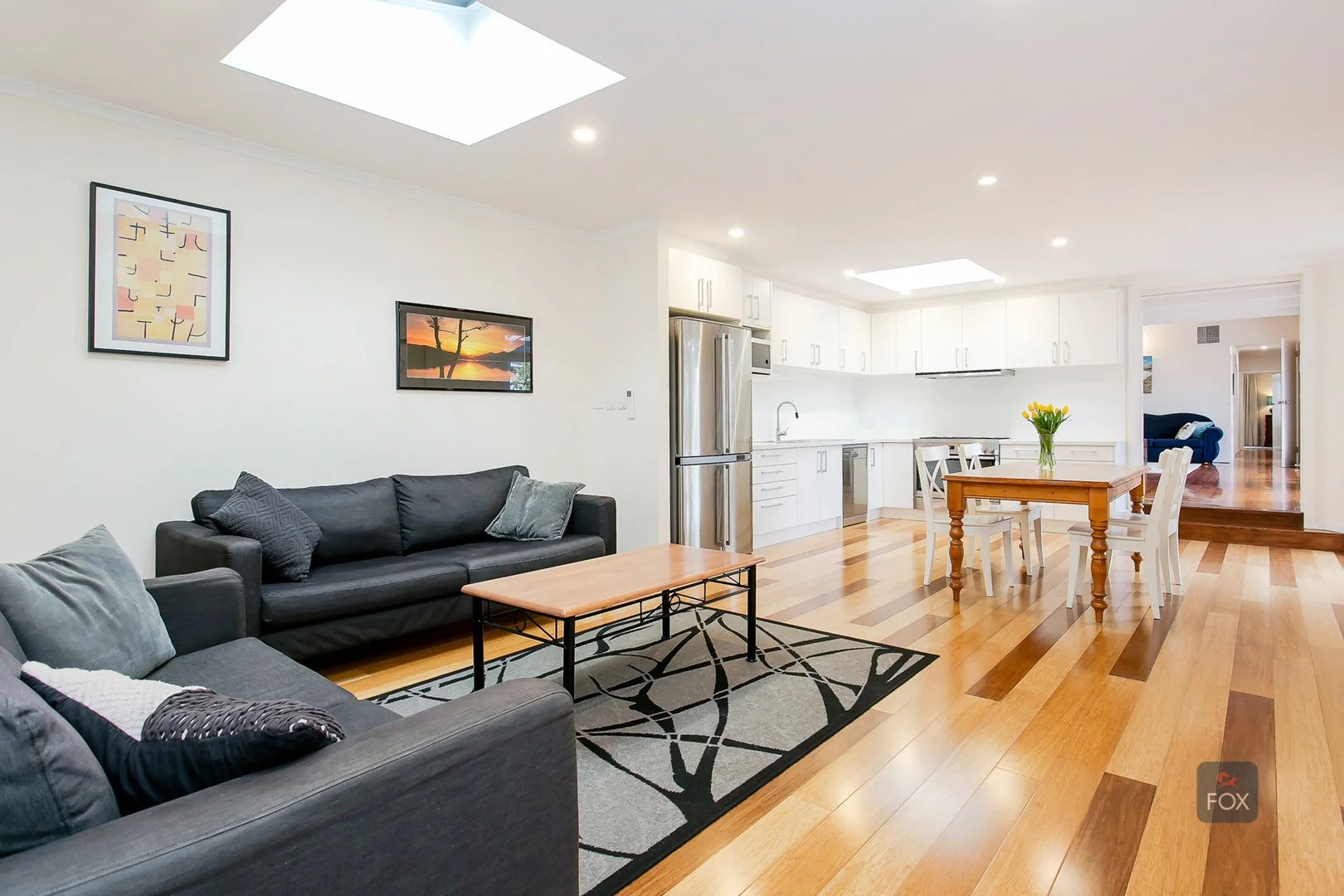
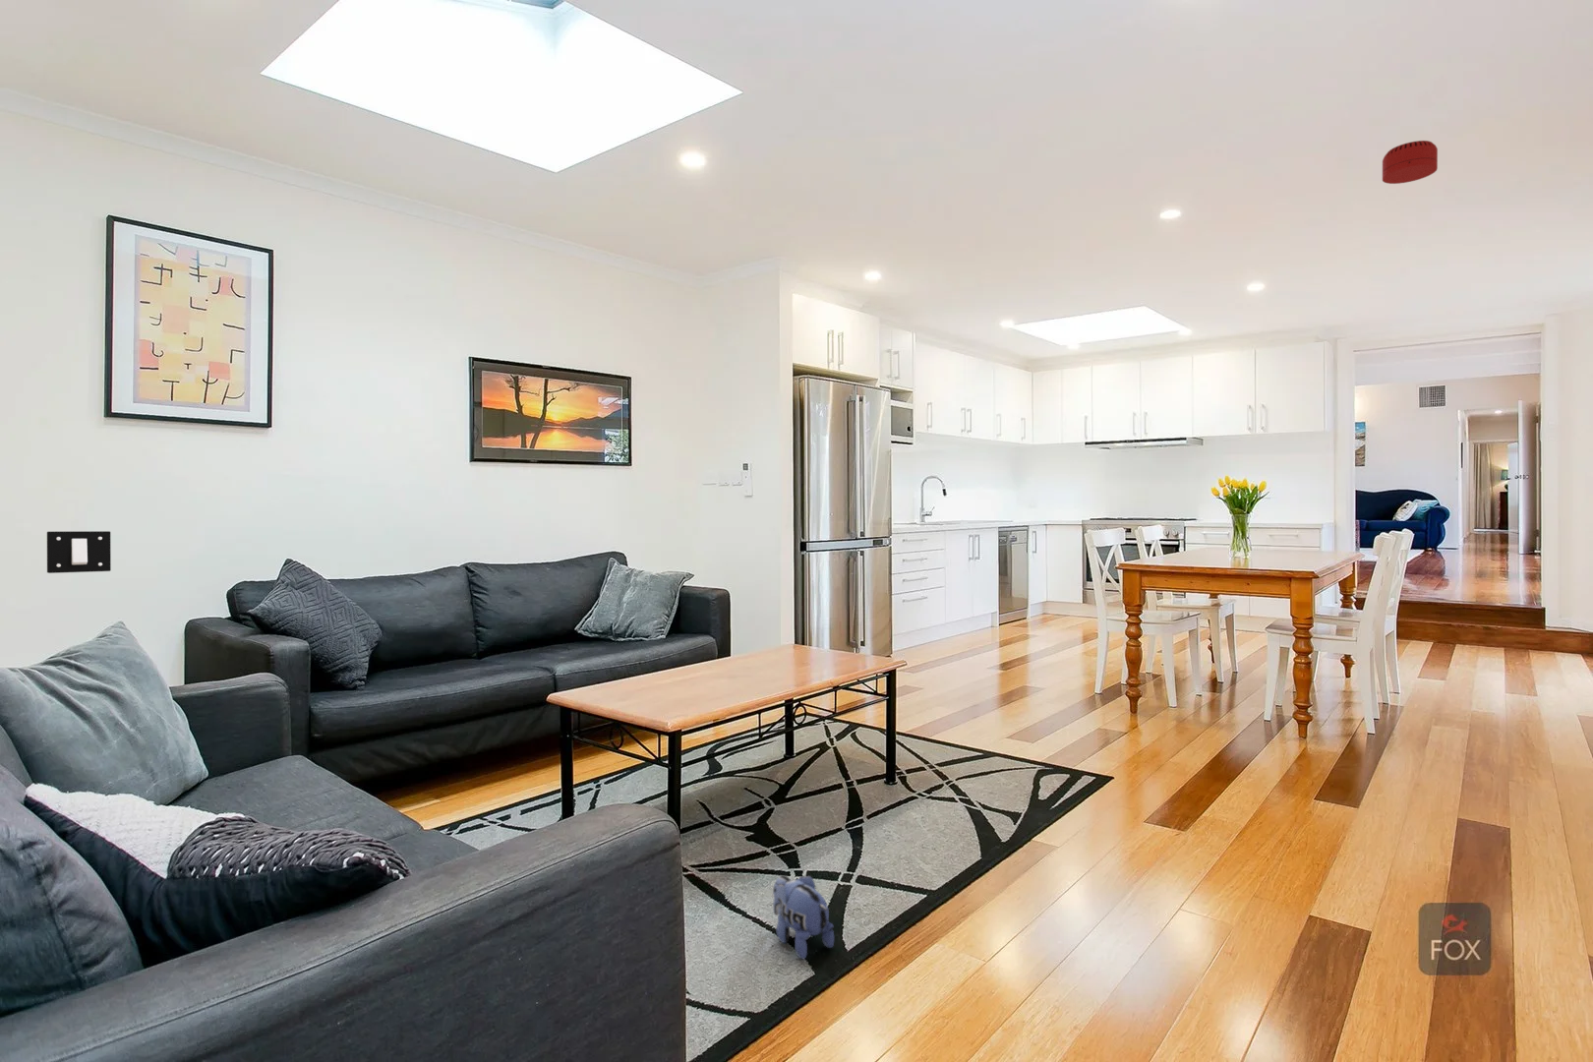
+ light switch (79, 551)
+ smoke detector (1409, 161)
+ plush toy (799, 911)
